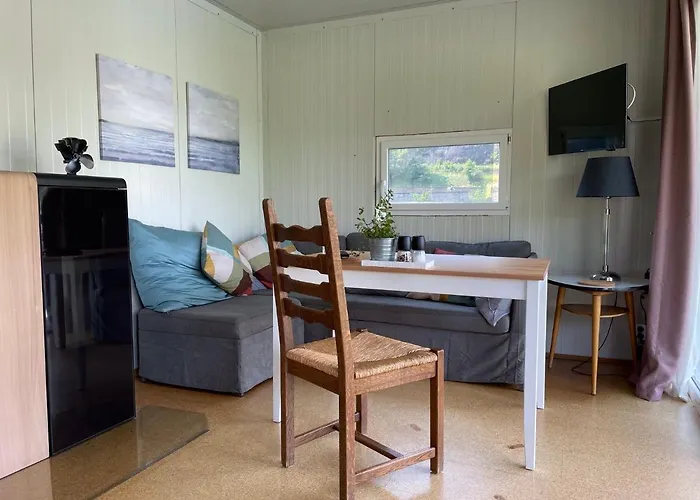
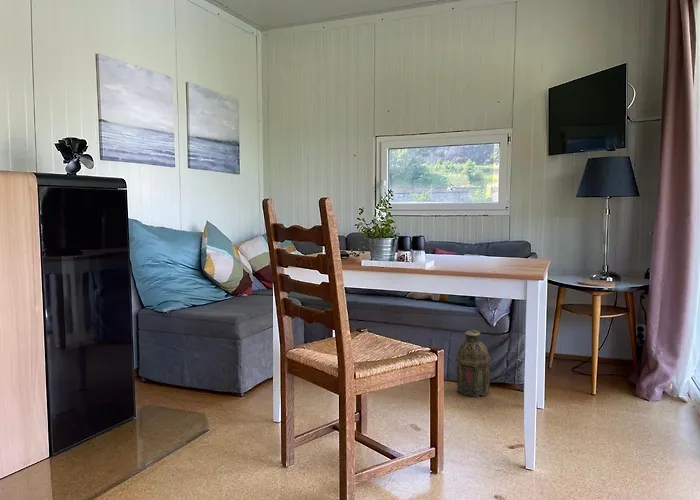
+ lantern (473, 361)
